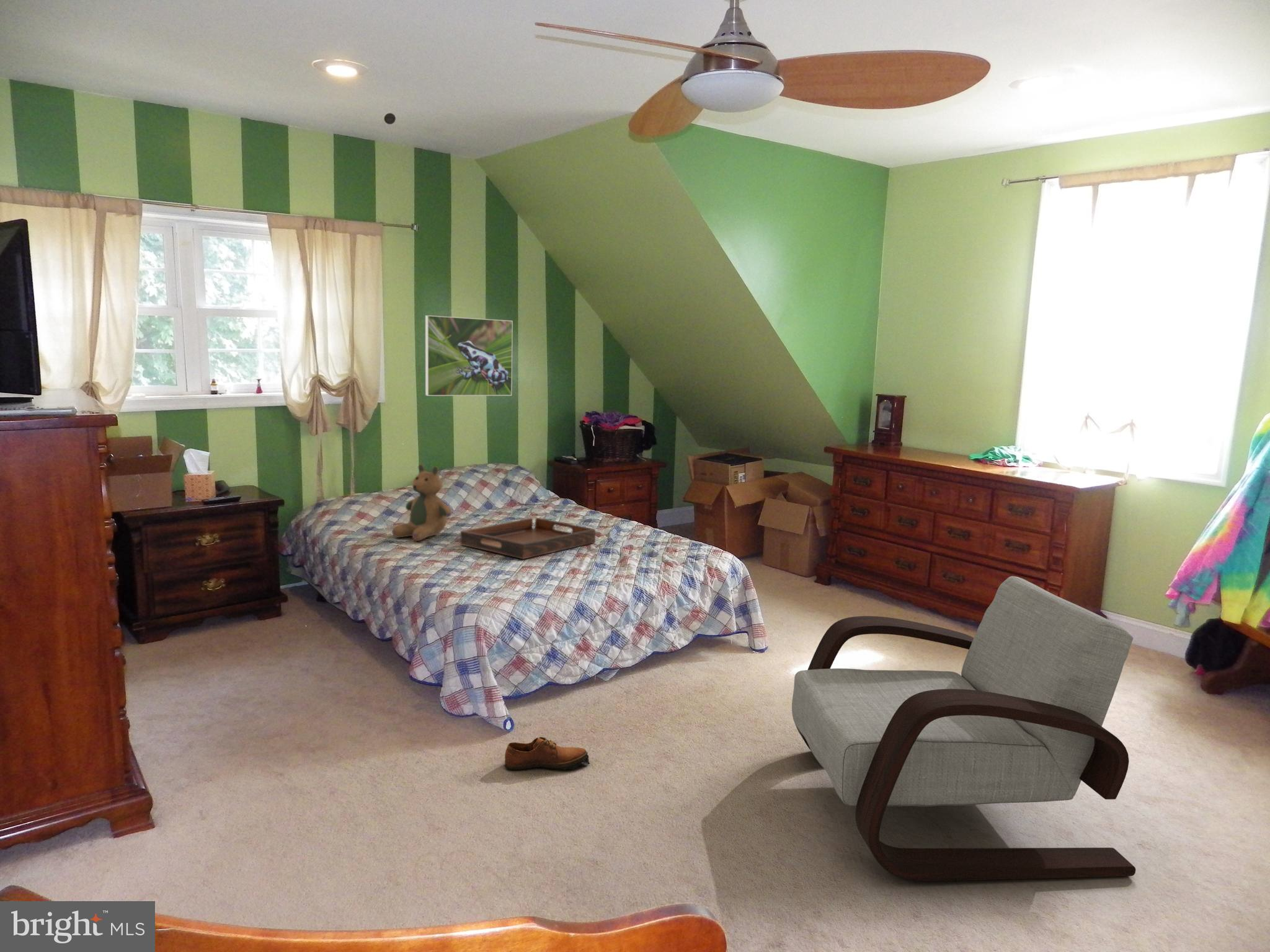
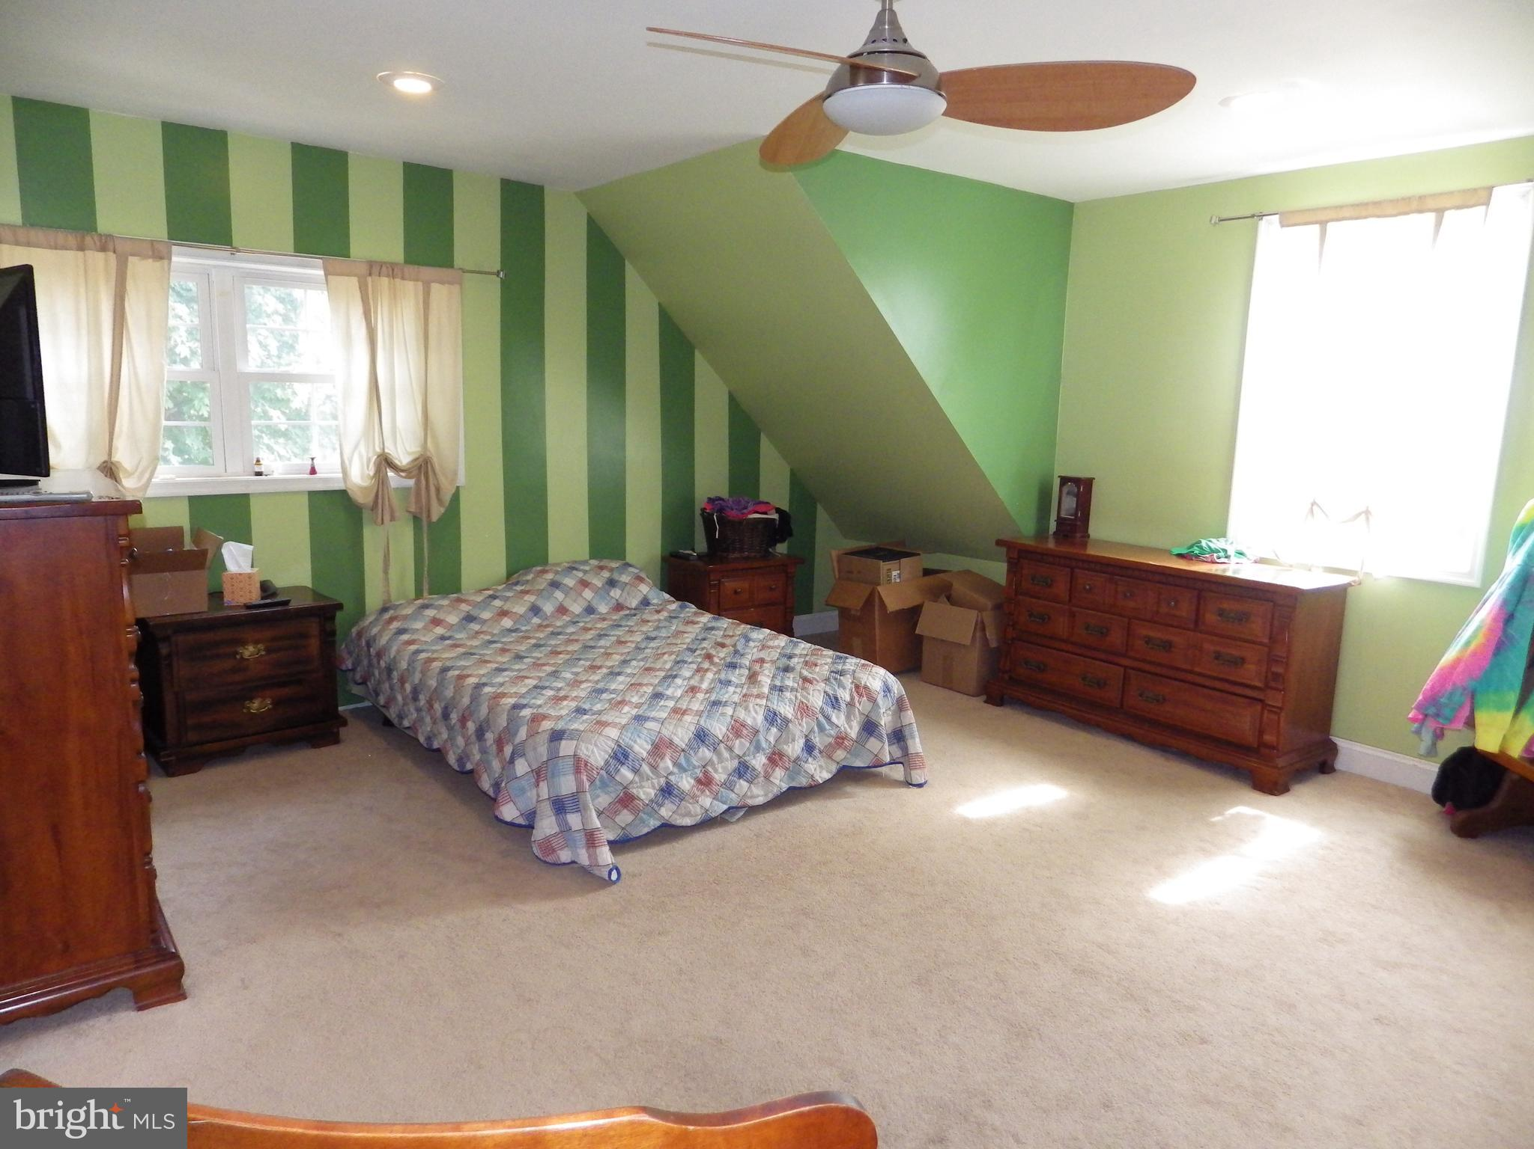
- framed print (470, 357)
- smoke detector (389, 118)
- teddy bear (420, 501)
- shoe (547, 750)
- armchair (944, 702)
- serving tray (529, 536)
